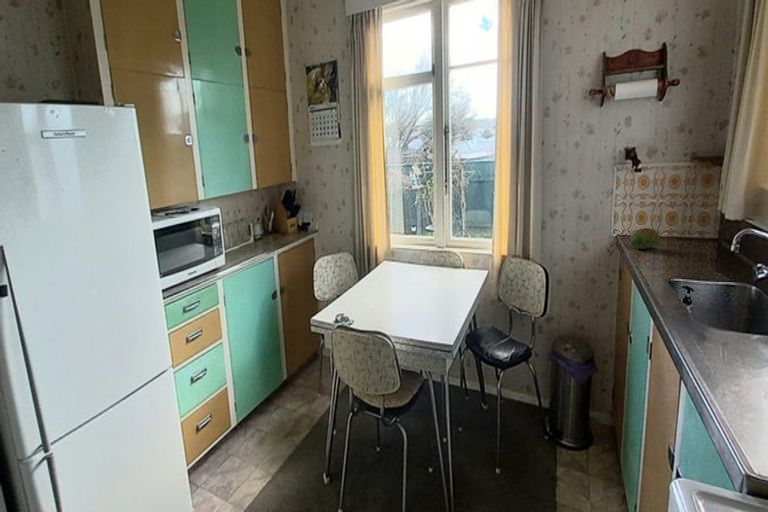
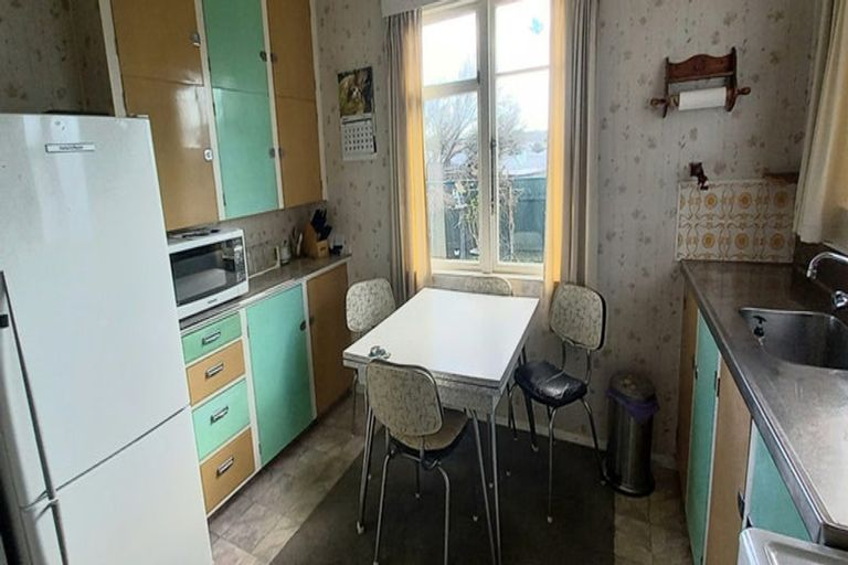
- fruit (644, 238)
